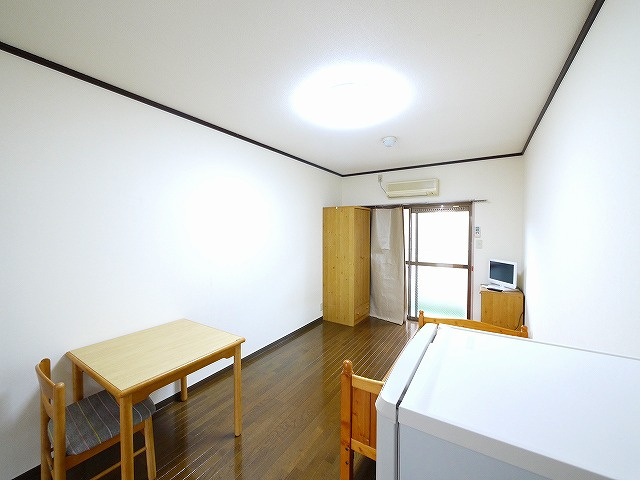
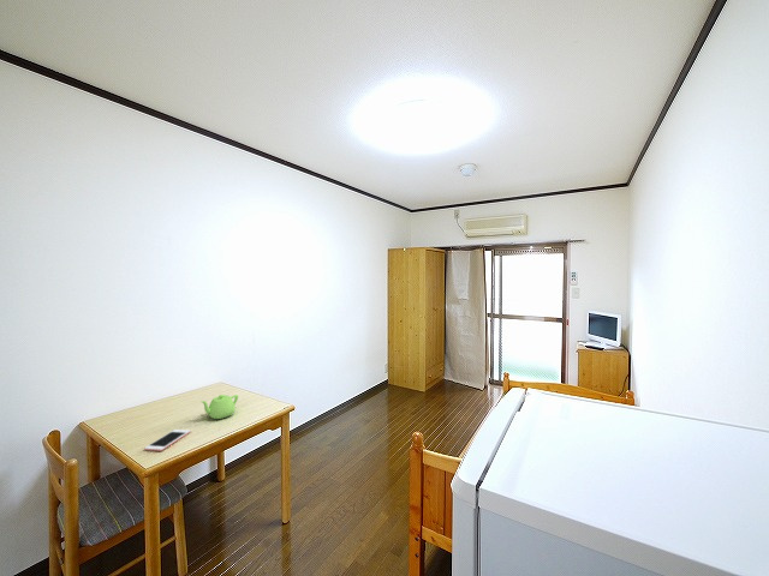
+ teapot (220, 404)
+ cell phone (168, 439)
